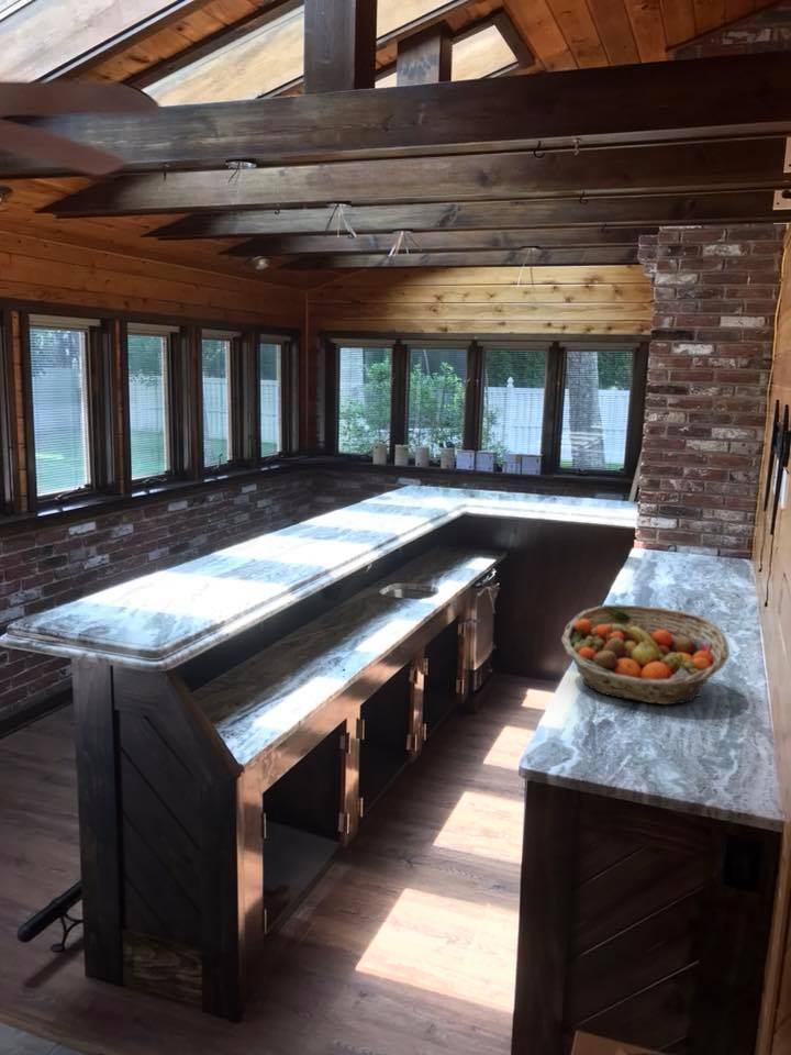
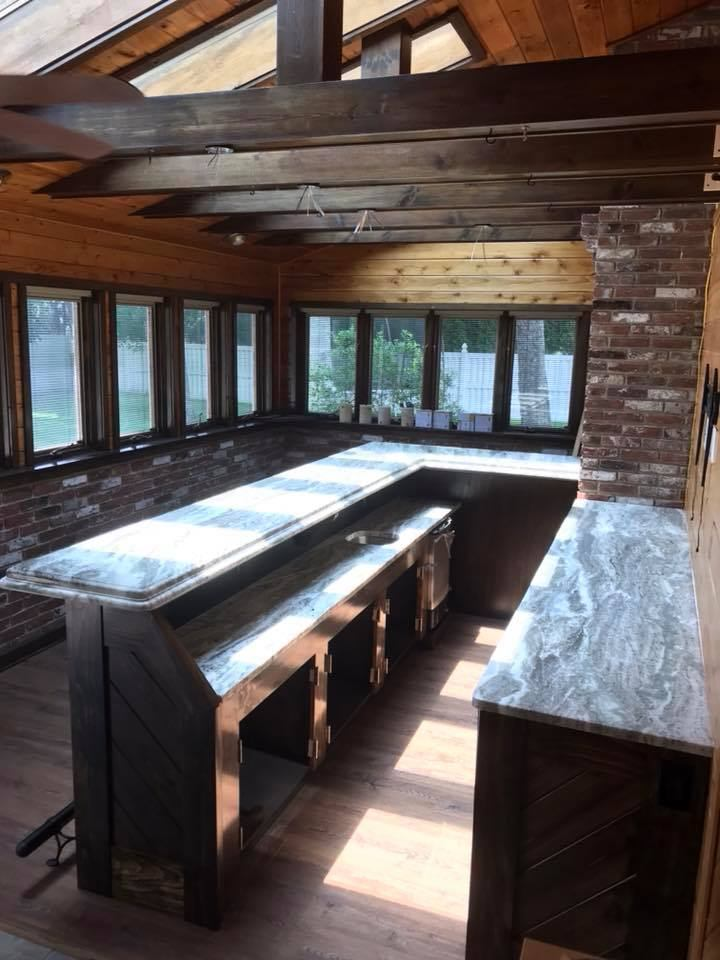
- fruit basket (642, 652)
